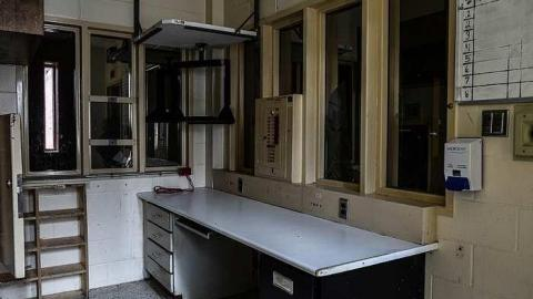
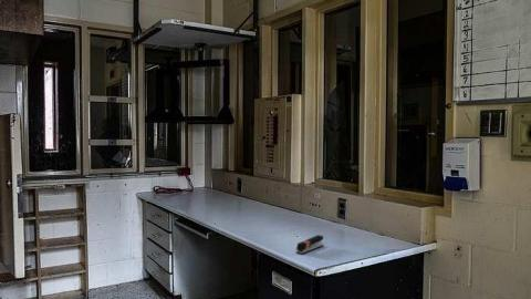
+ stapler (310, 244)
